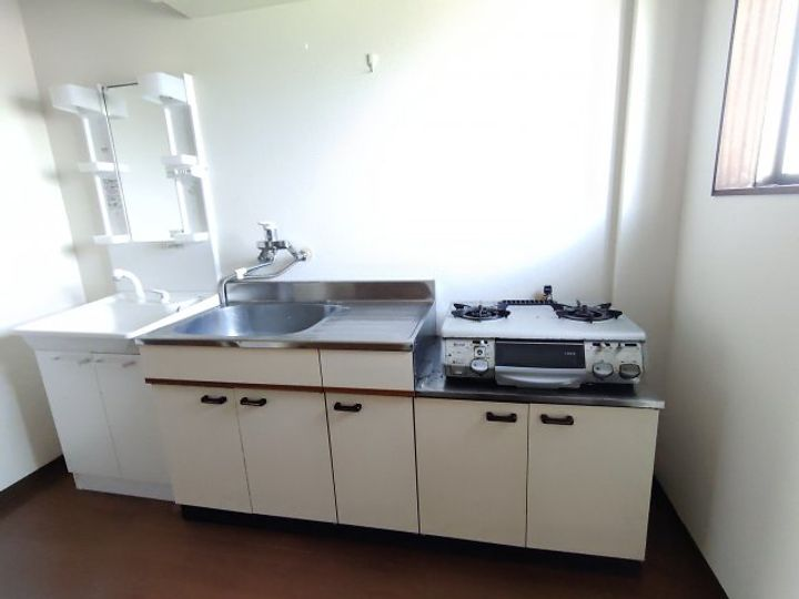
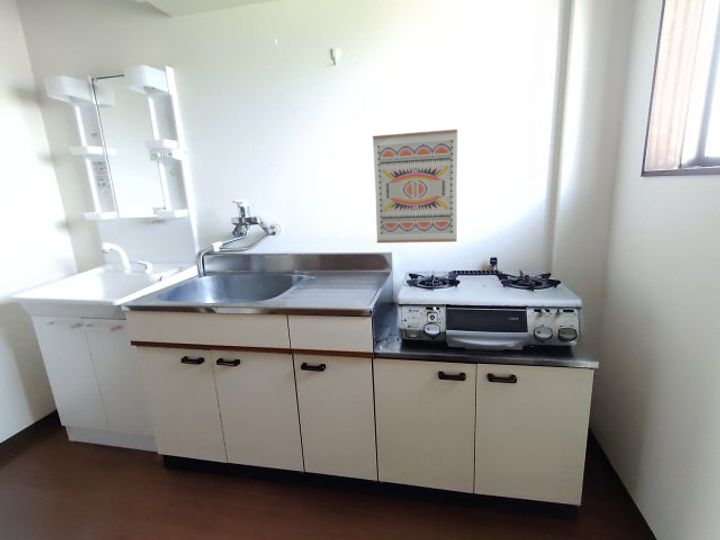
+ wall art (415, 189)
